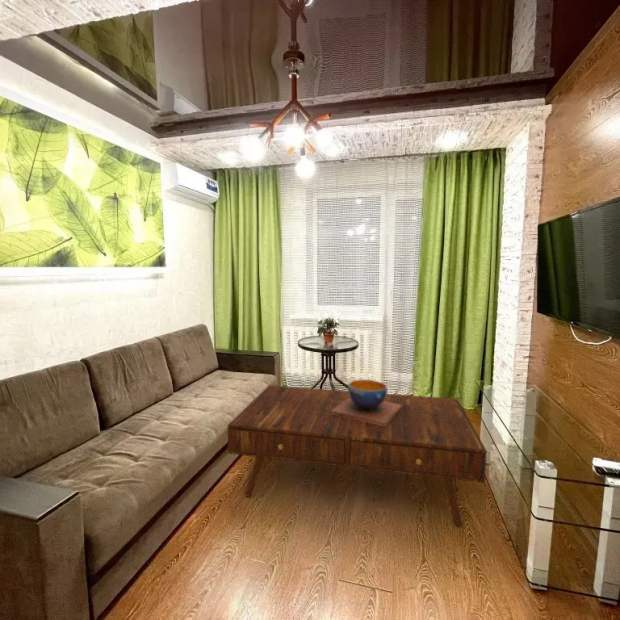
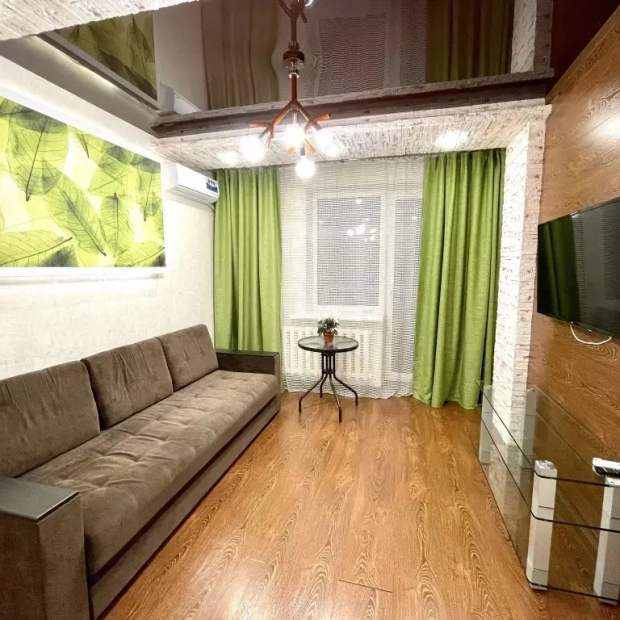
- decorative bowl (367, 397)
- coffee table (353, 444)
